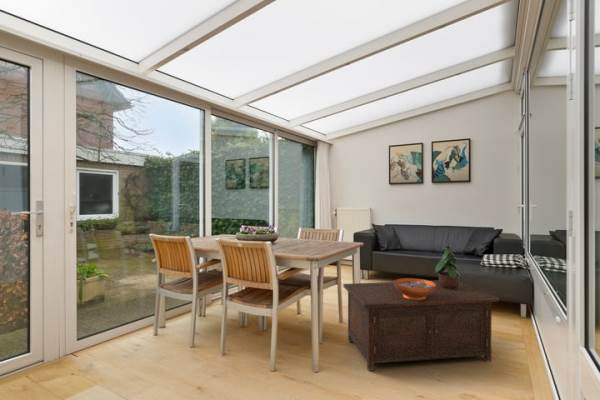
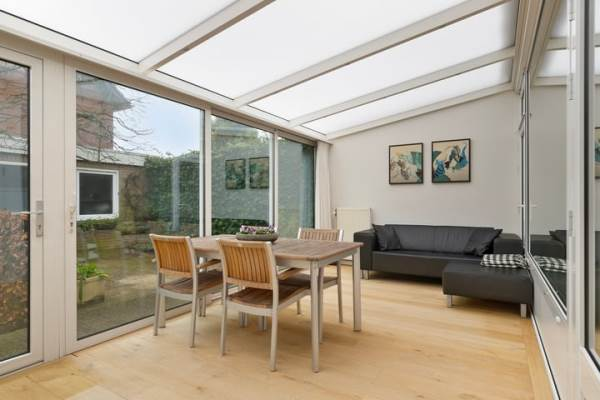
- potted plant (447, 264)
- decorative bowl (414, 289)
- cabinet (415, 320)
